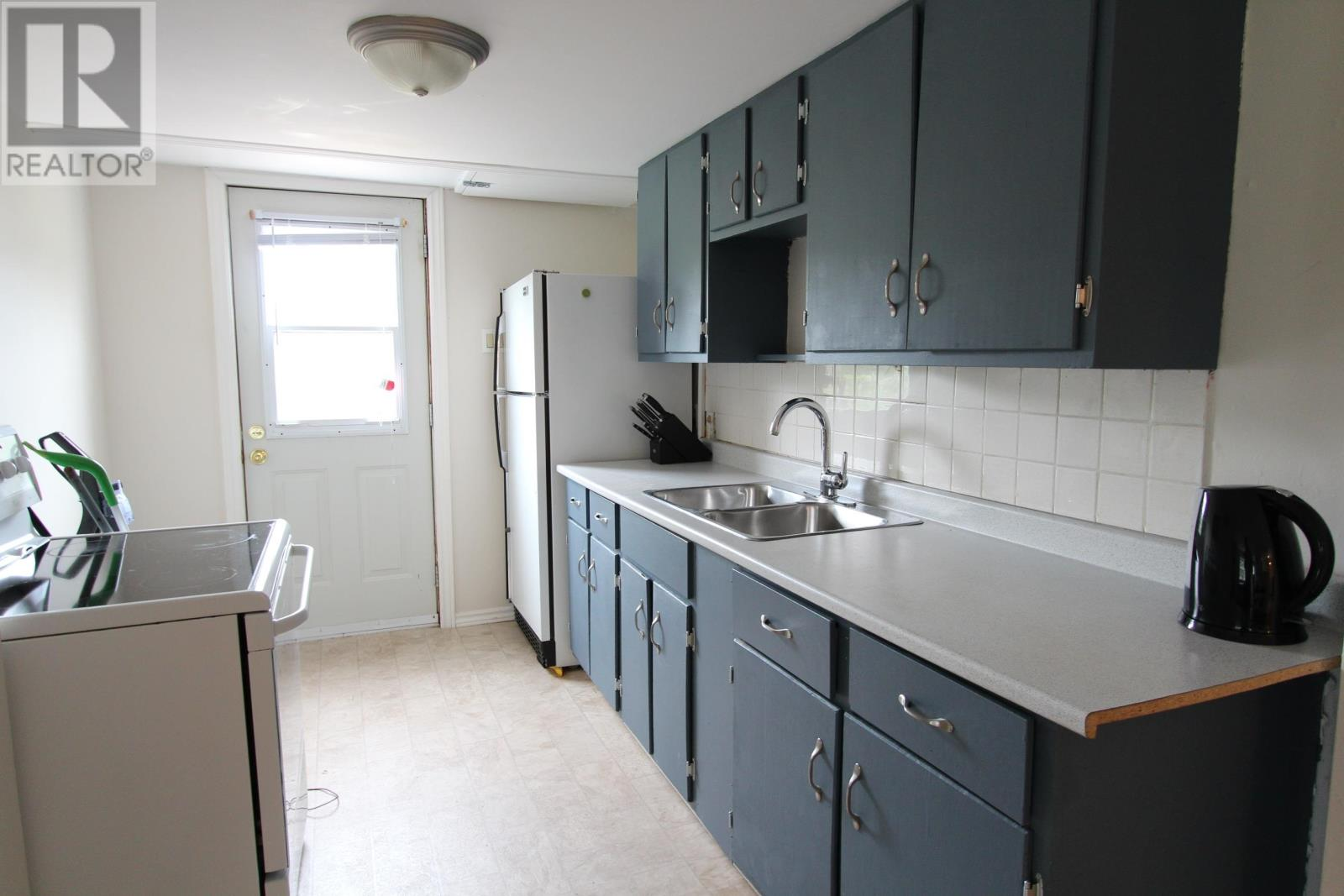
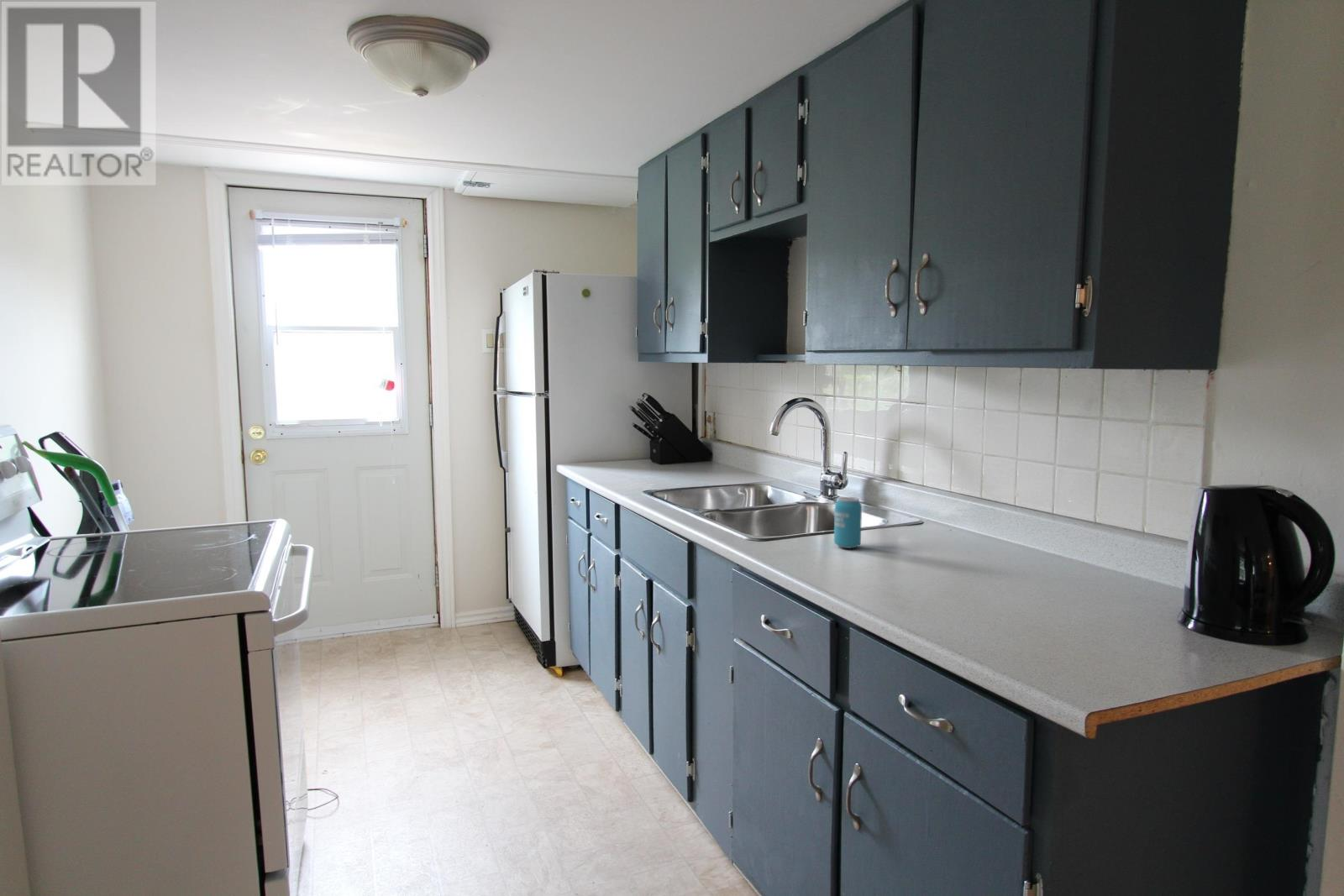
+ beverage can (848, 522)
